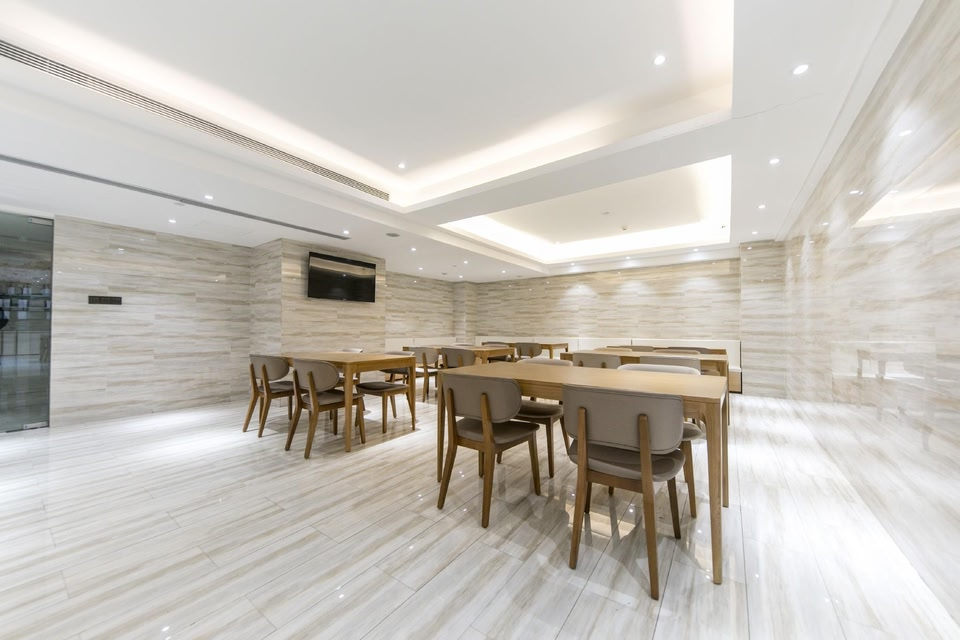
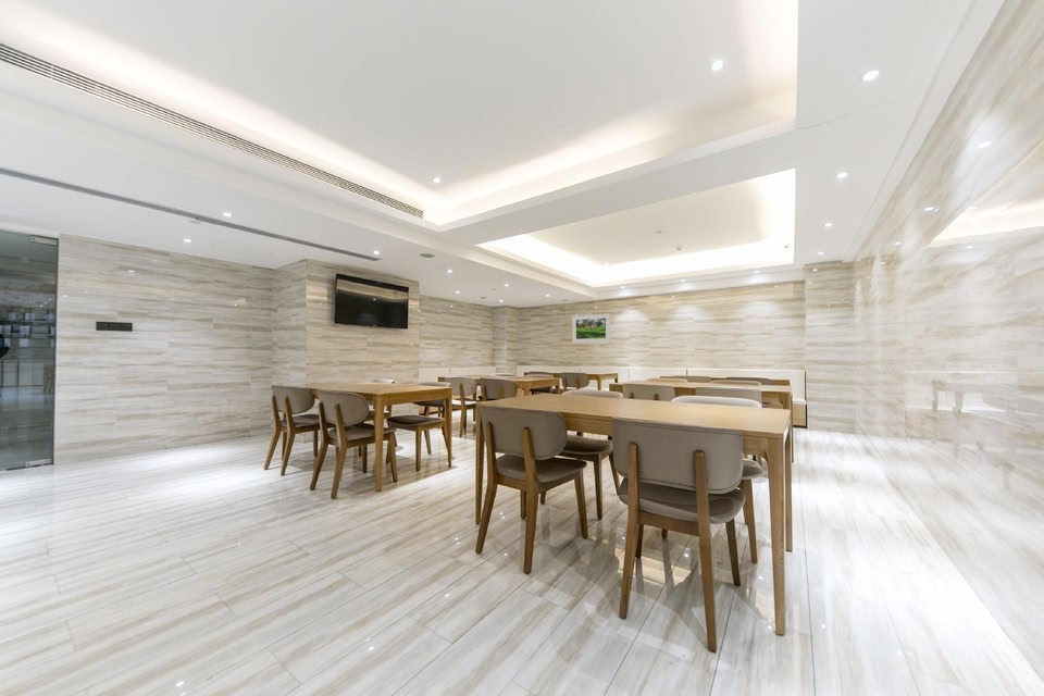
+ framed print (591, 328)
